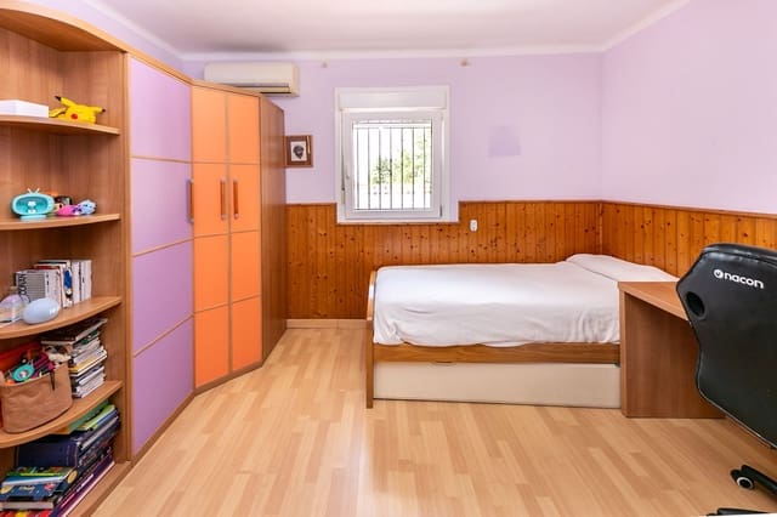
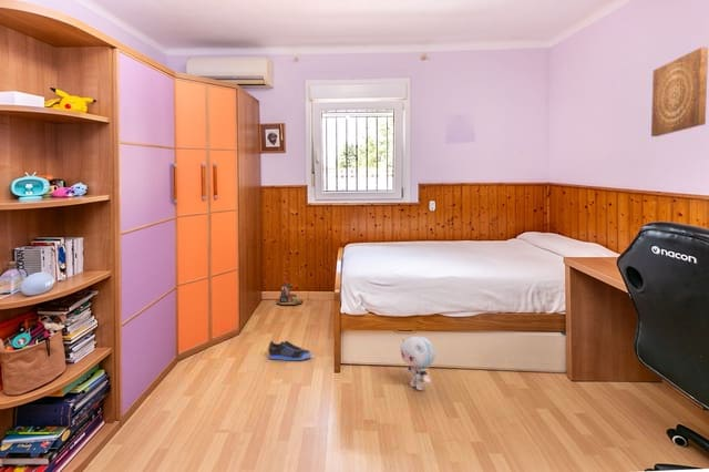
+ plush toy (417, 362)
+ sneaker (289, 349)
+ wall art (677, 95)
+ toy house (289, 291)
